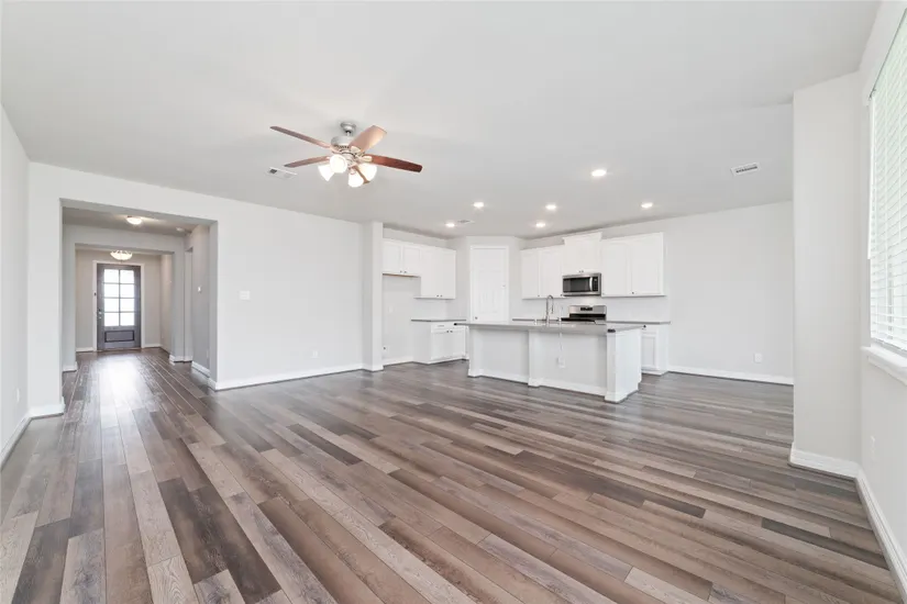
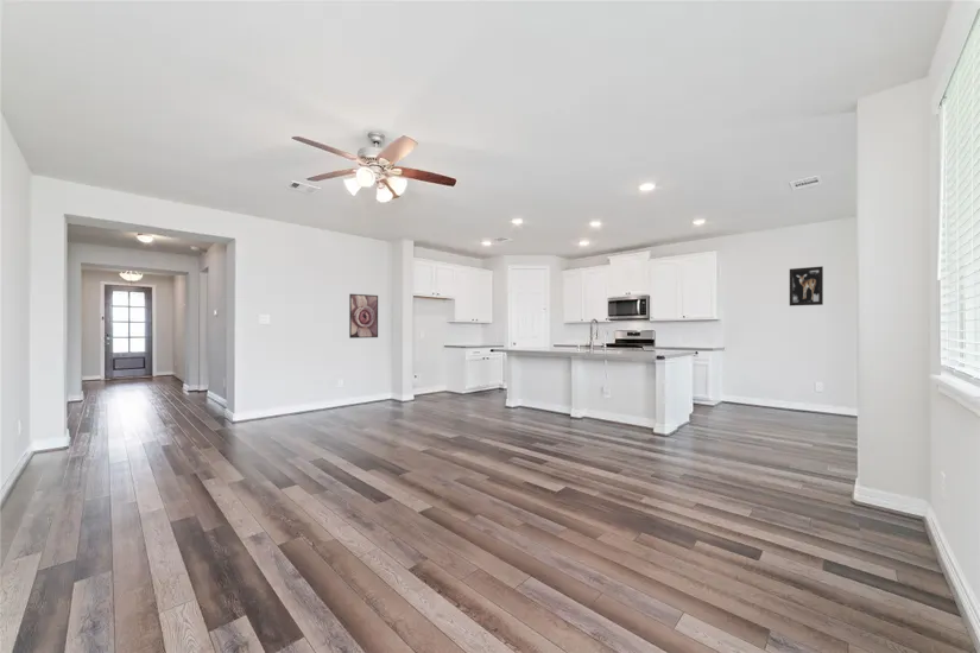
+ wall art (805, 286)
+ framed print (363, 316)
